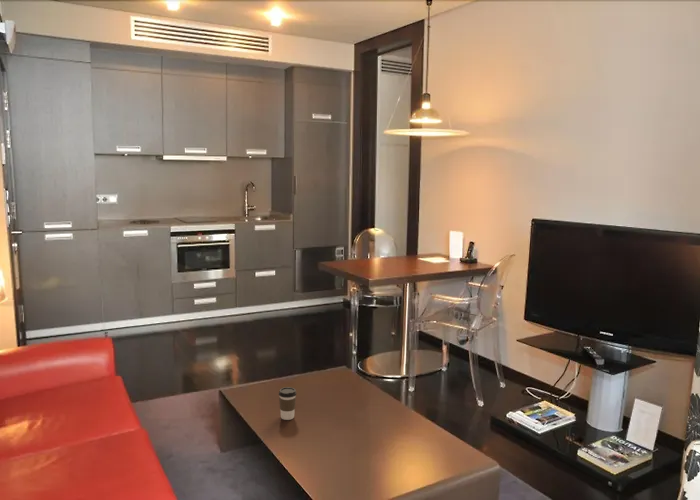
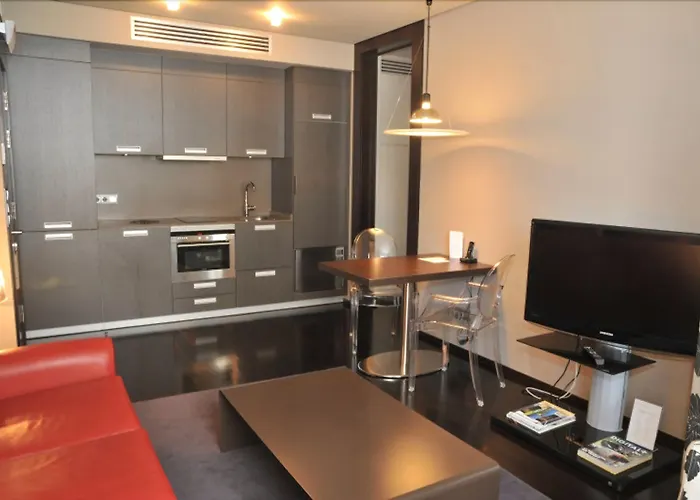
- coffee cup (287, 403)
